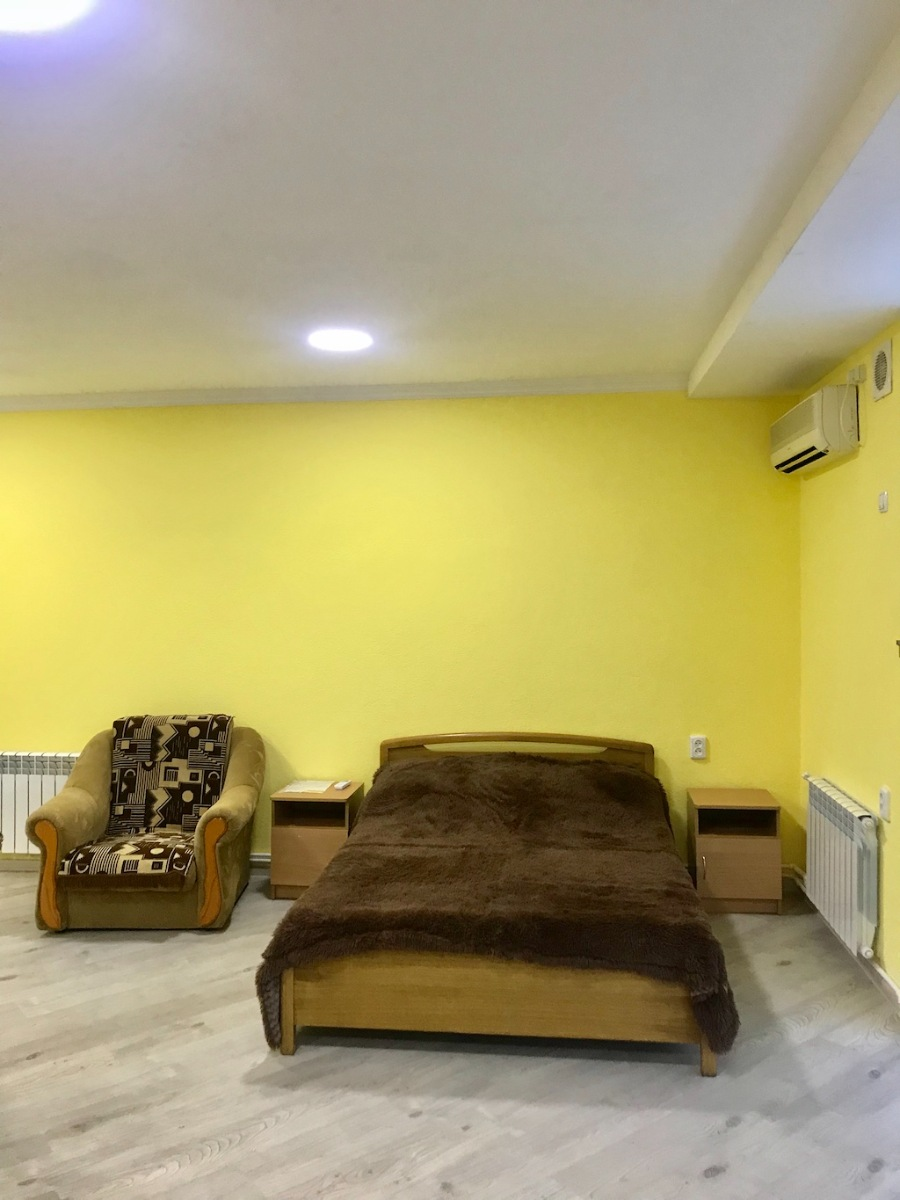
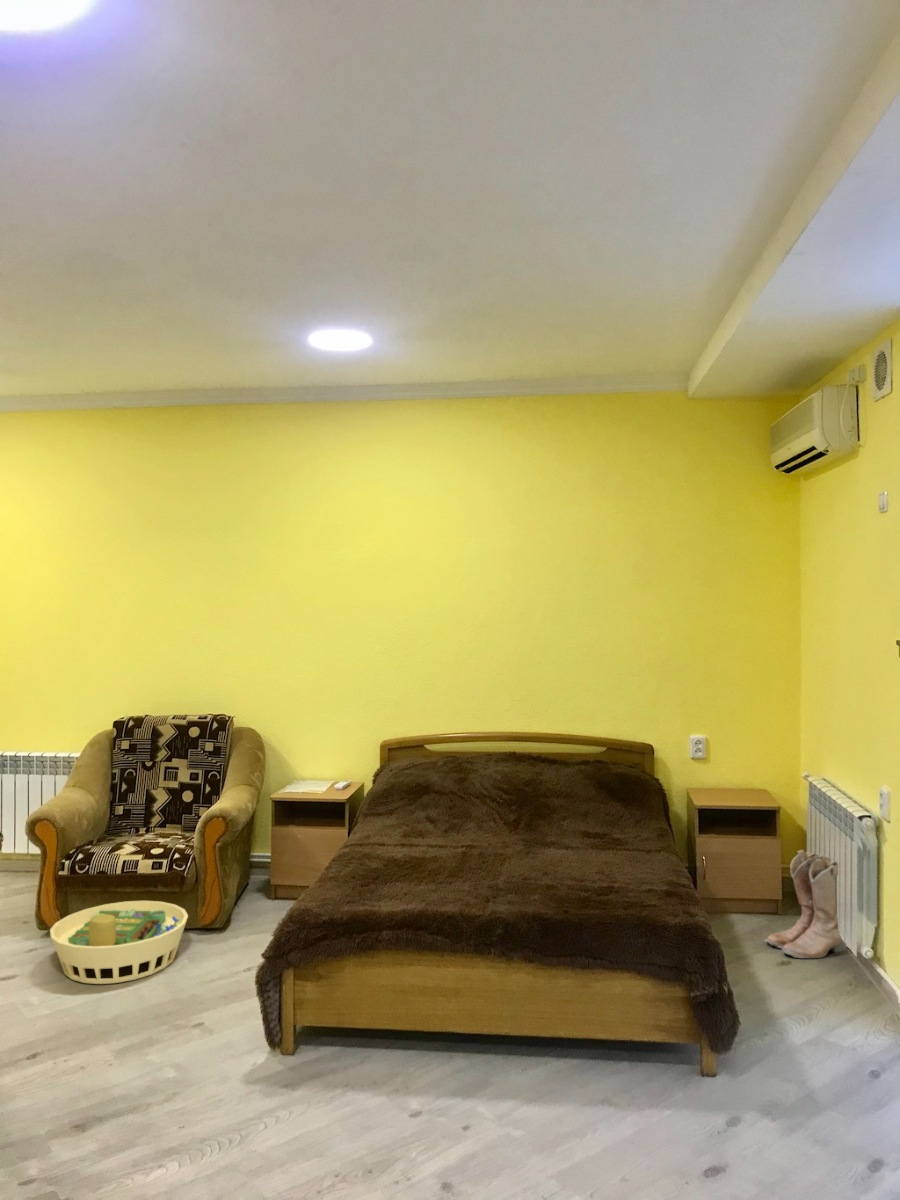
+ boots (807, 901)
+ laundry basket (120, 931)
